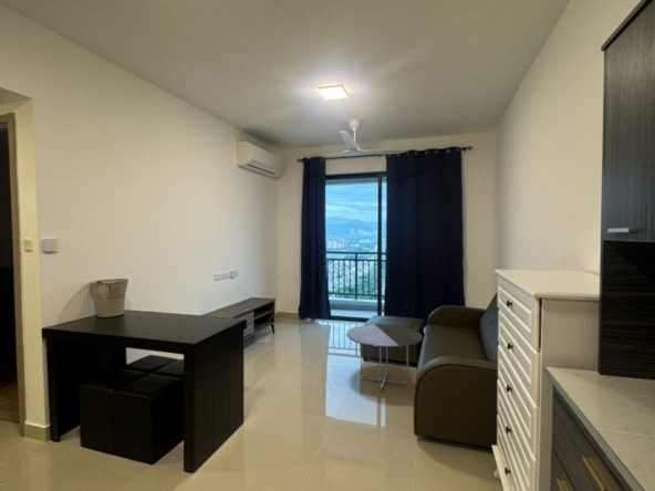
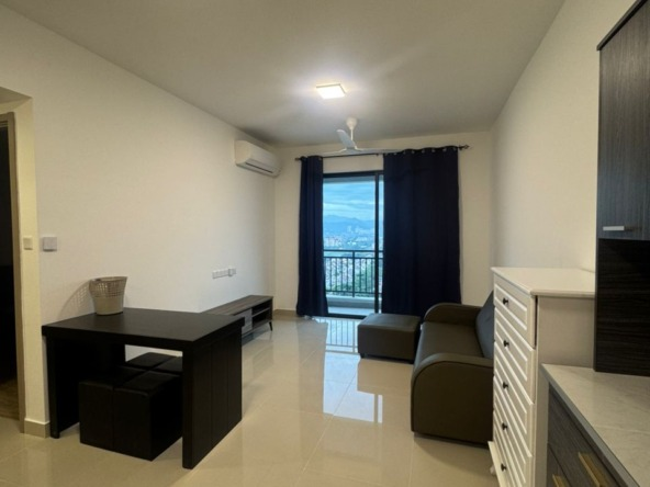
- side table (386, 357)
